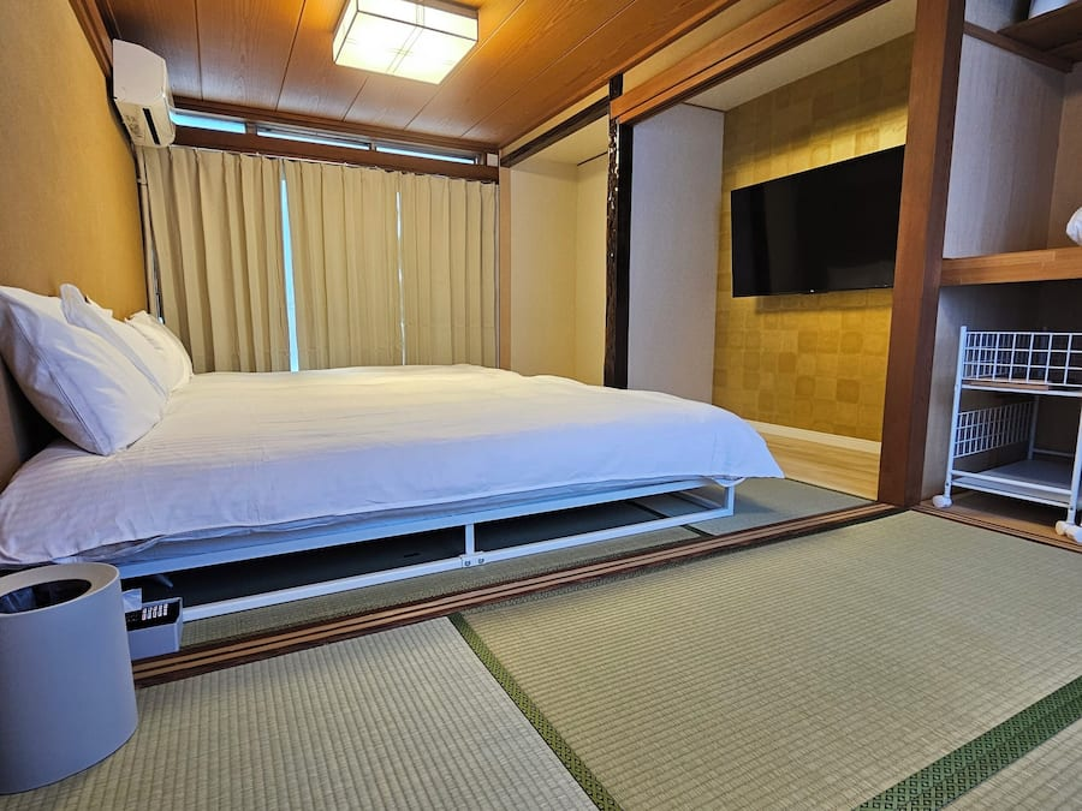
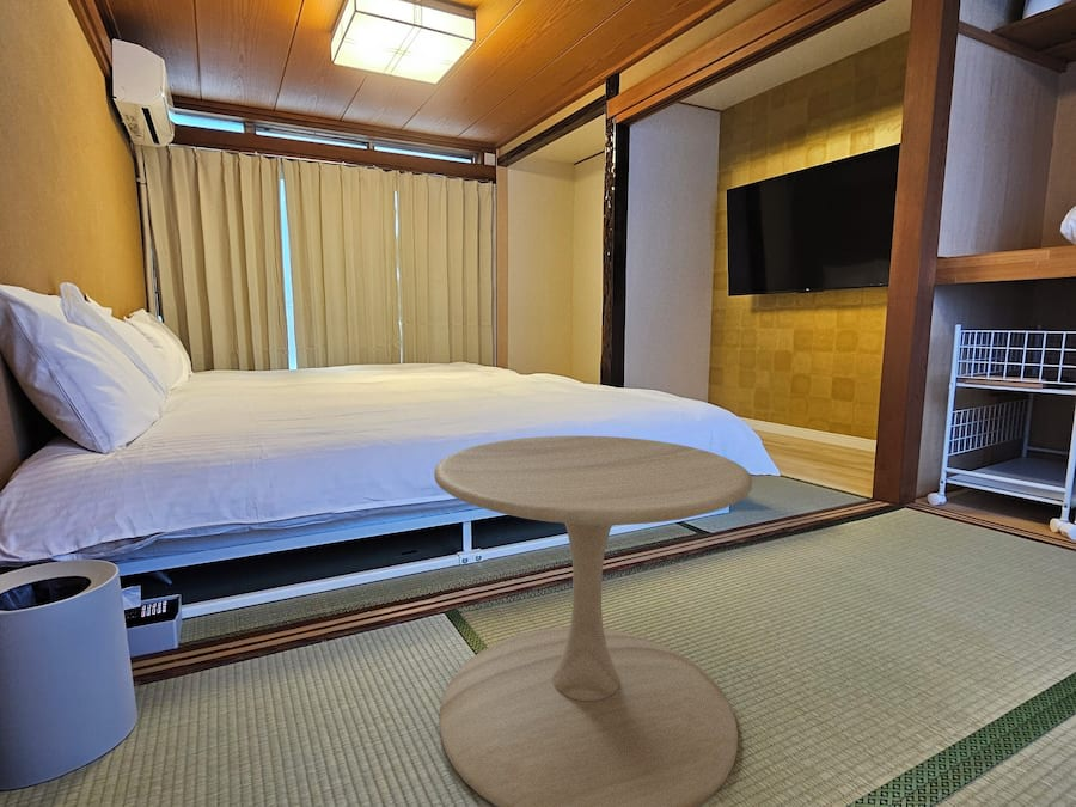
+ side table (587, 589)
